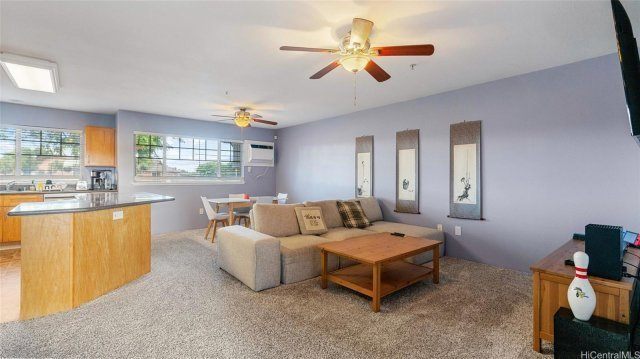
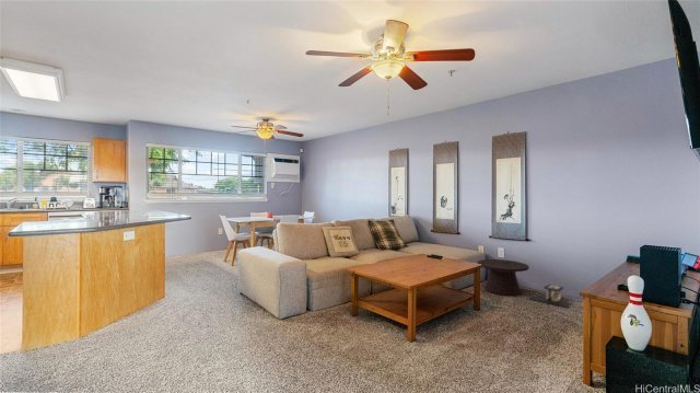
+ side table (502, 277)
+ staircase (553, 290)
